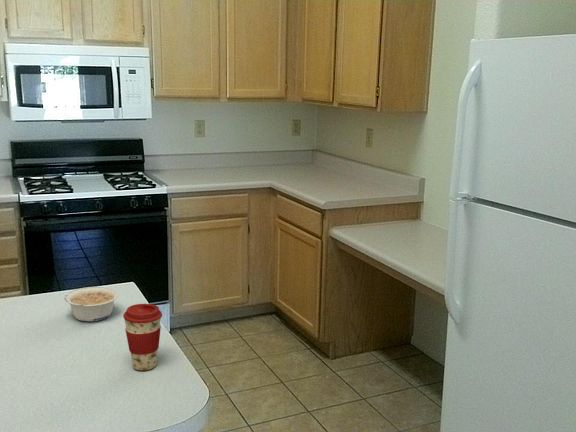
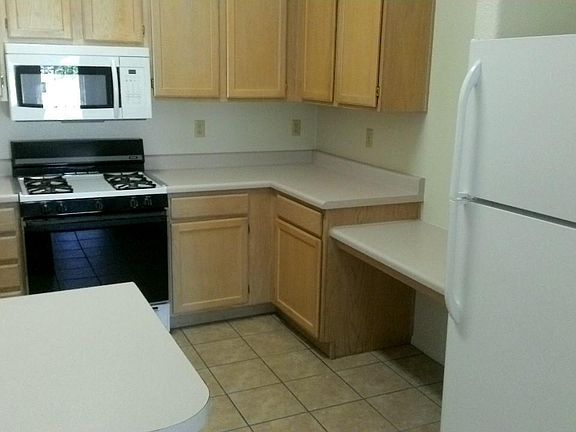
- legume (92, 303)
- coffee cup (143, 337)
